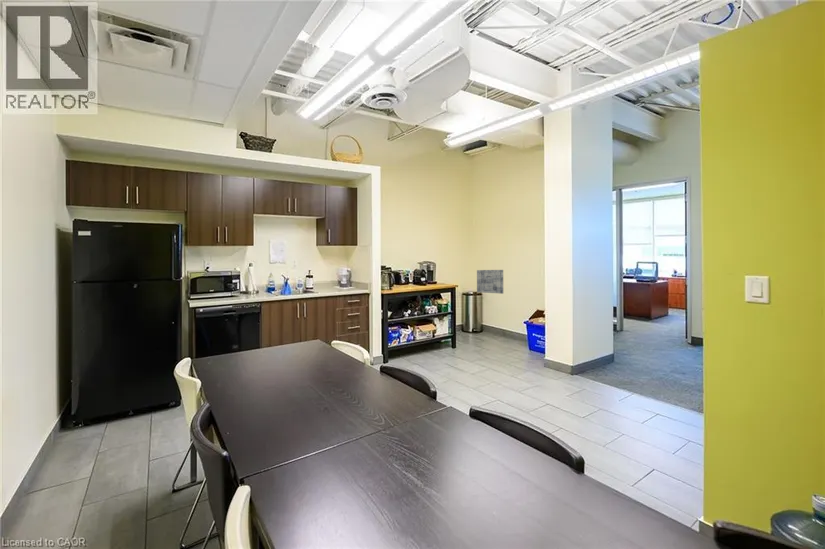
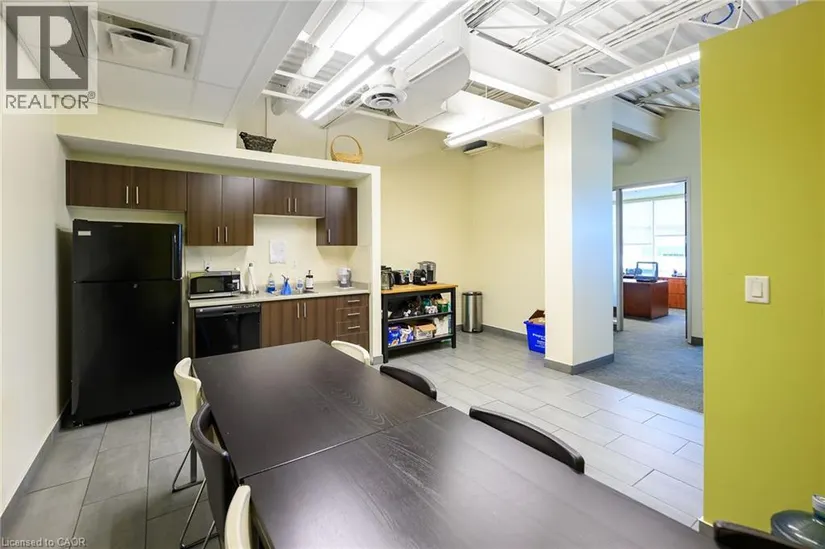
- wall art (489, 281)
